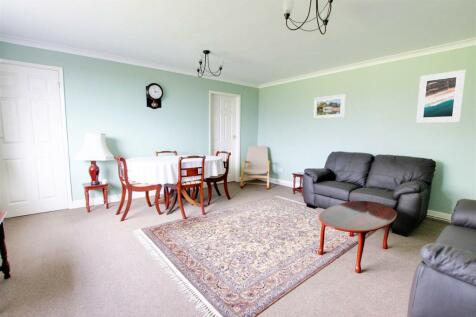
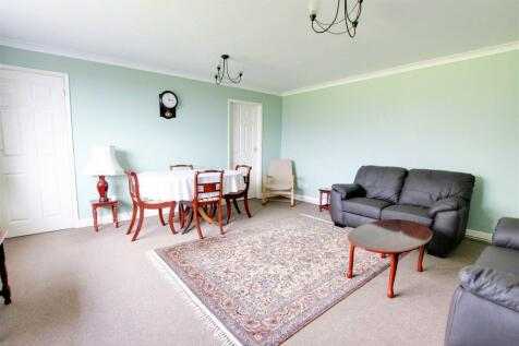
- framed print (439, 98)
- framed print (328, 107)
